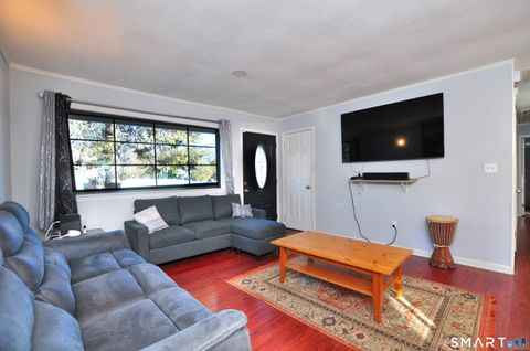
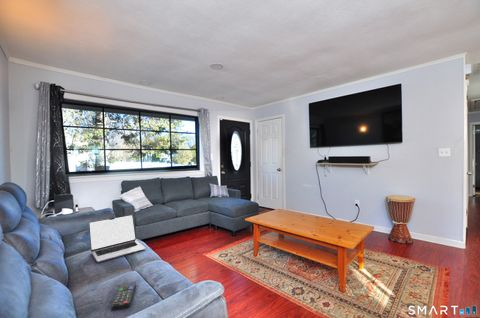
+ remote control (124, 294)
+ laptop (117, 235)
